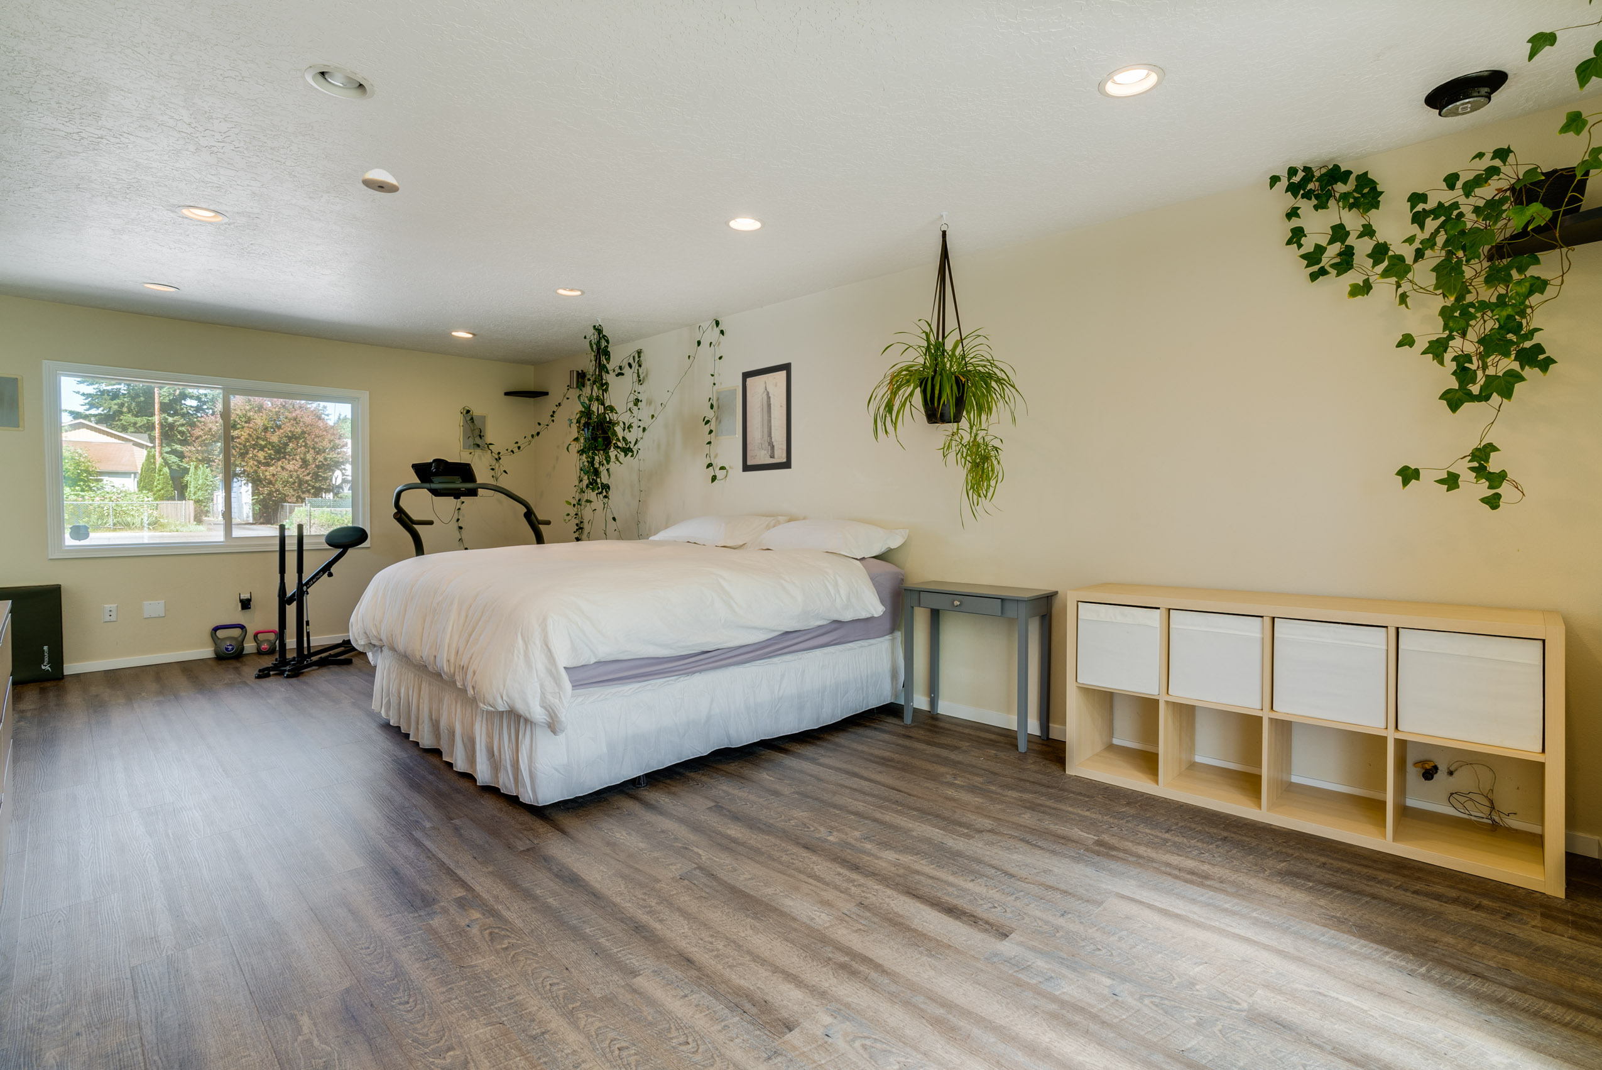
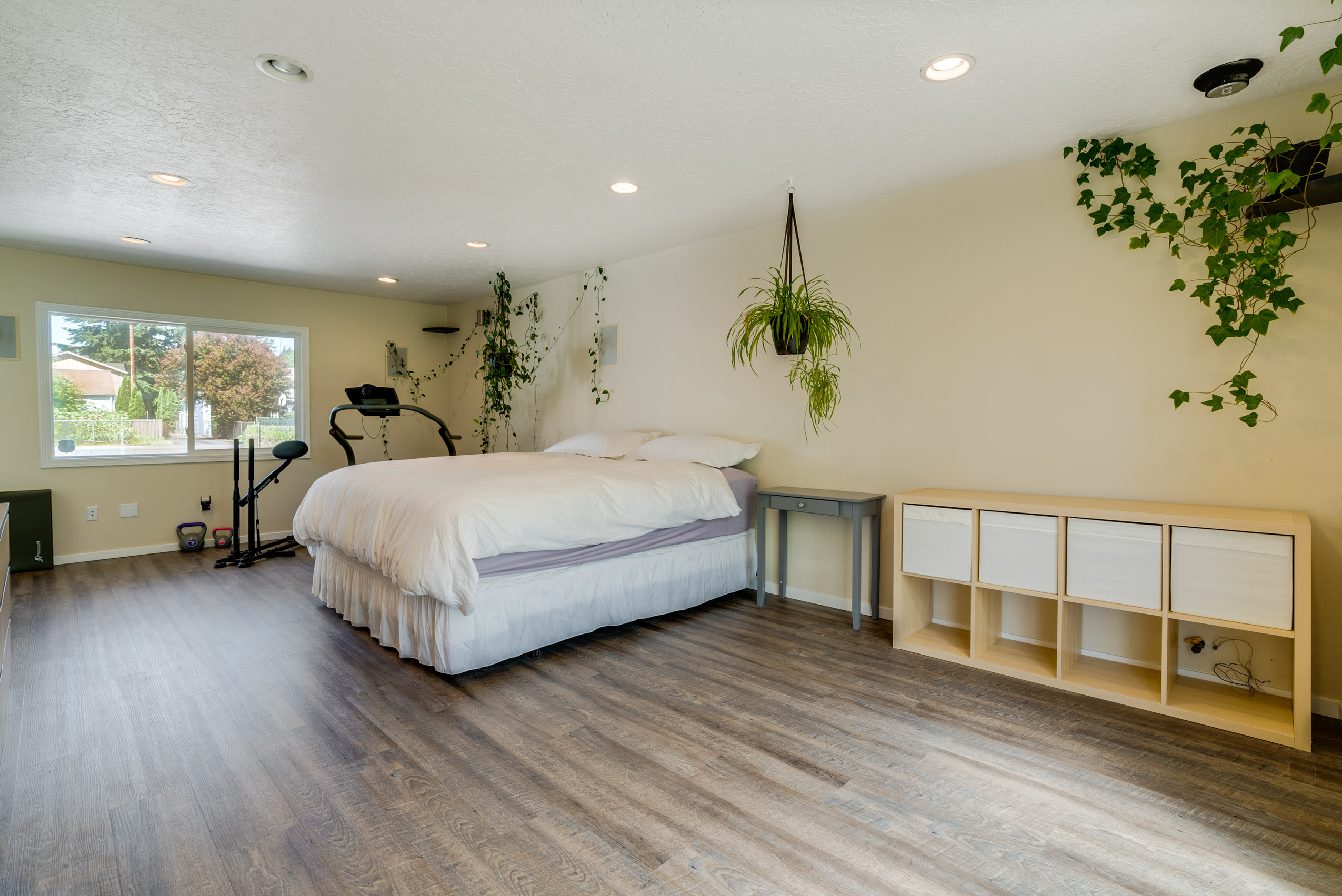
- wall art (766, 419)
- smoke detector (380, 179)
